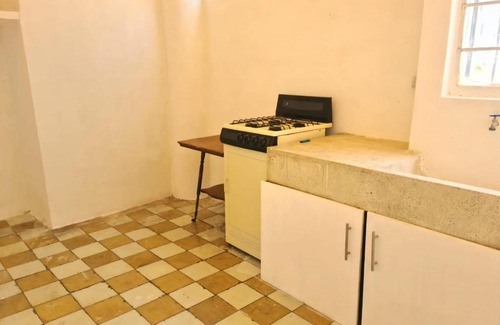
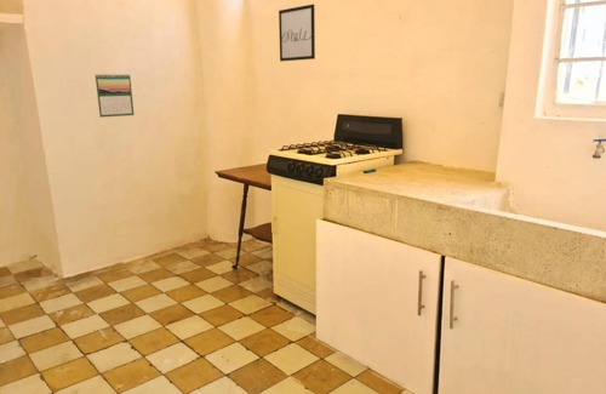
+ calendar (114, 95)
+ wall art (296, 34)
